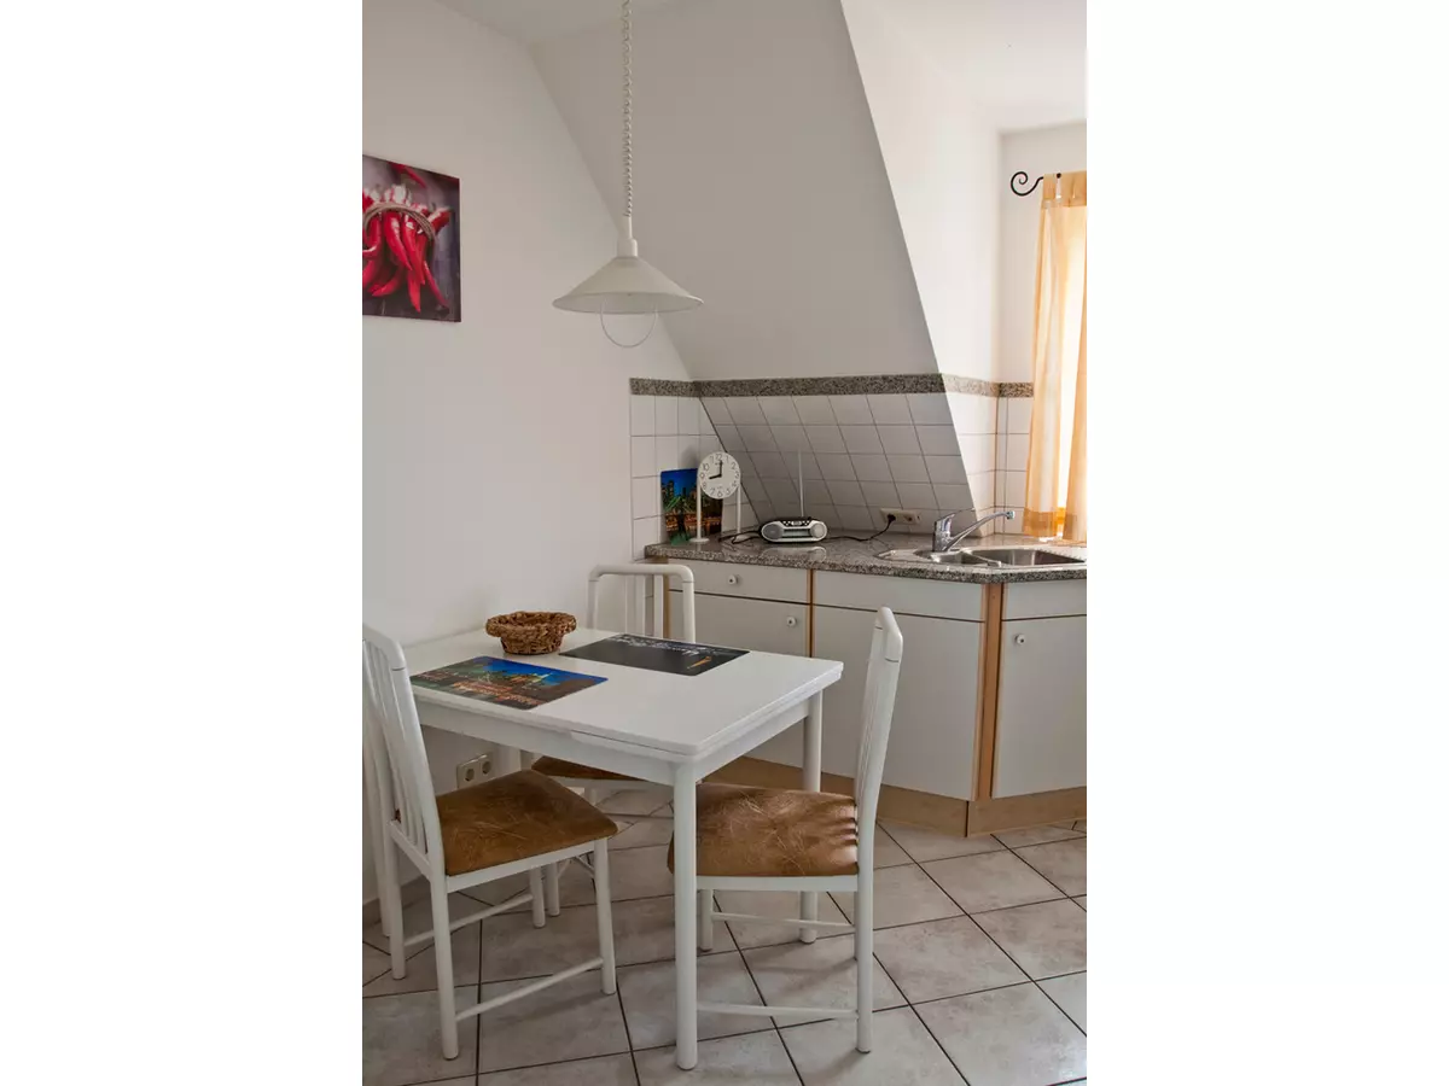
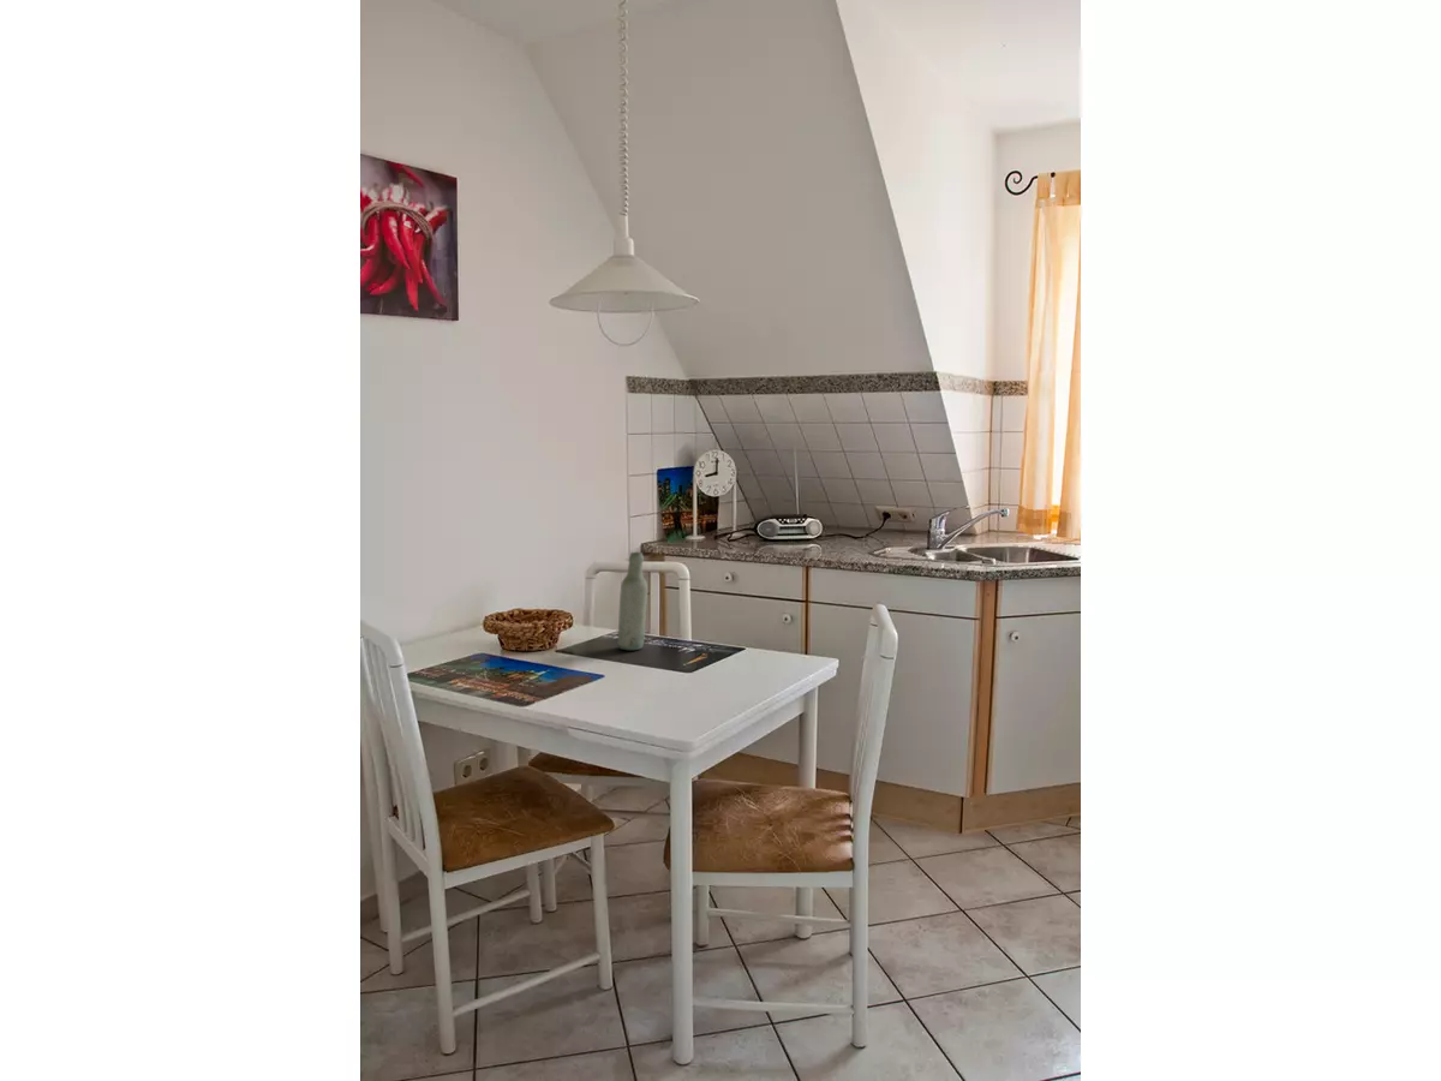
+ bottle (632, 599)
